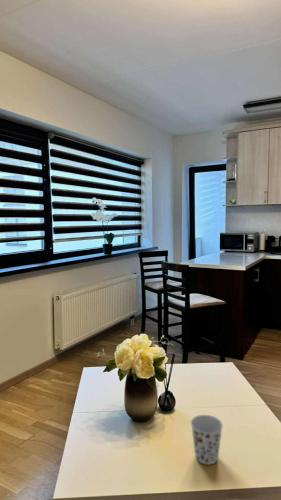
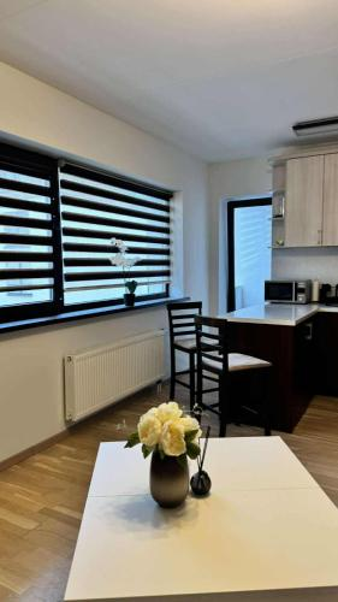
- cup (206, 440)
